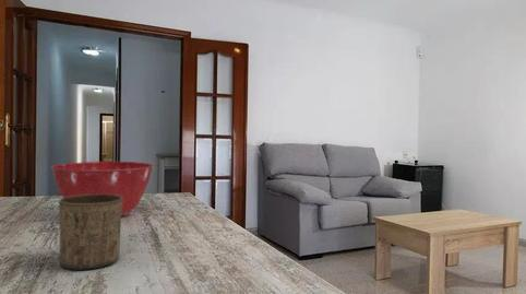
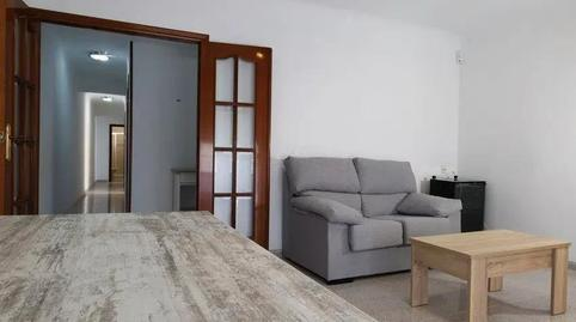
- cup (91, 230)
- mixing bowl (104, 189)
